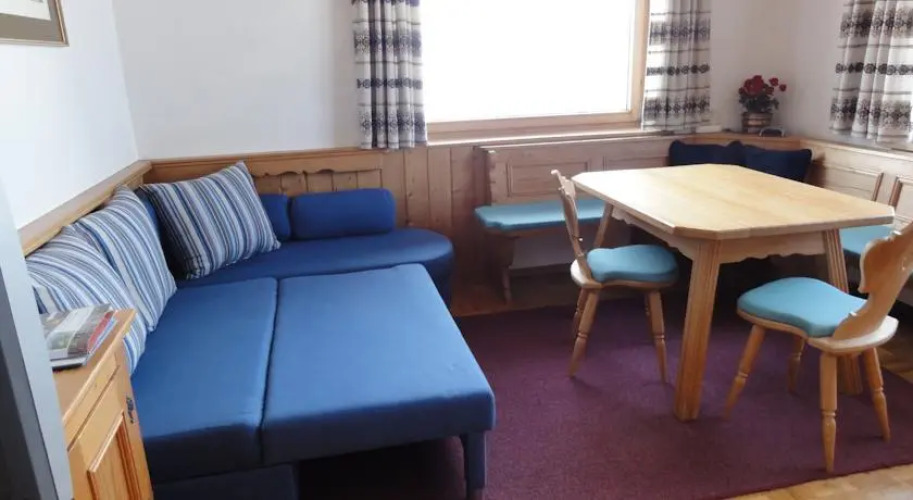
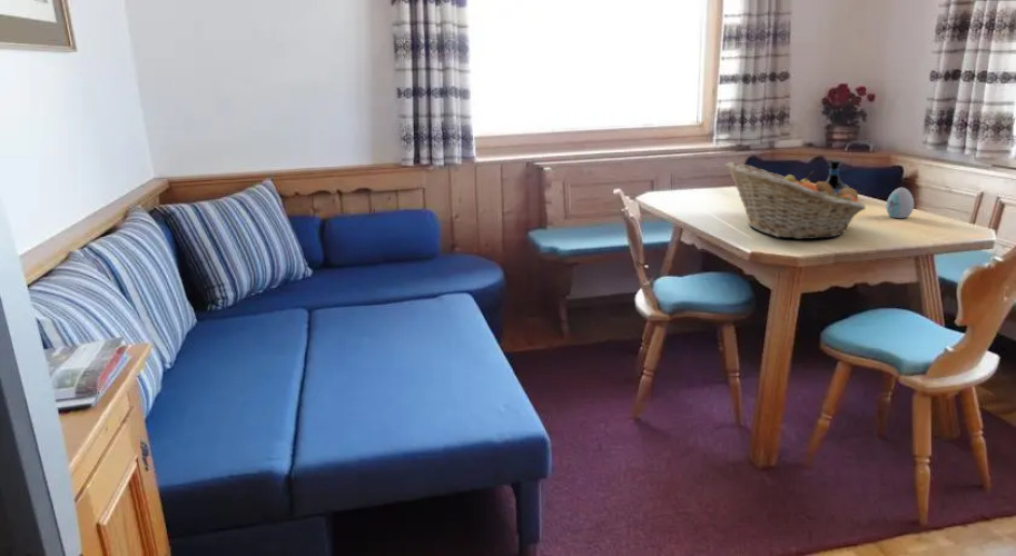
+ fruit basket (790, 196)
+ tequila bottle (832, 179)
+ decorative egg (900, 201)
